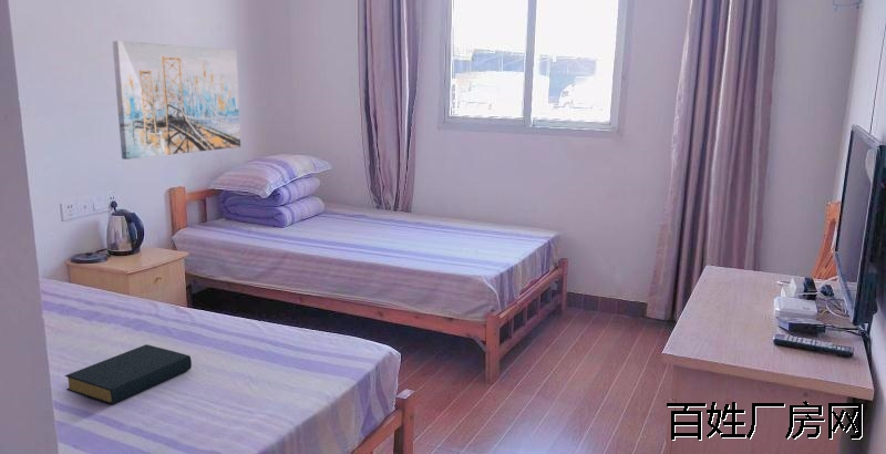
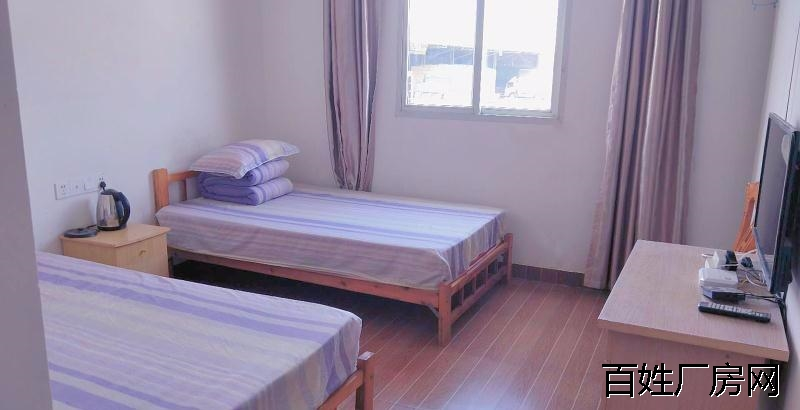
- wall art (184, 100)
- hardback book (131, 372)
